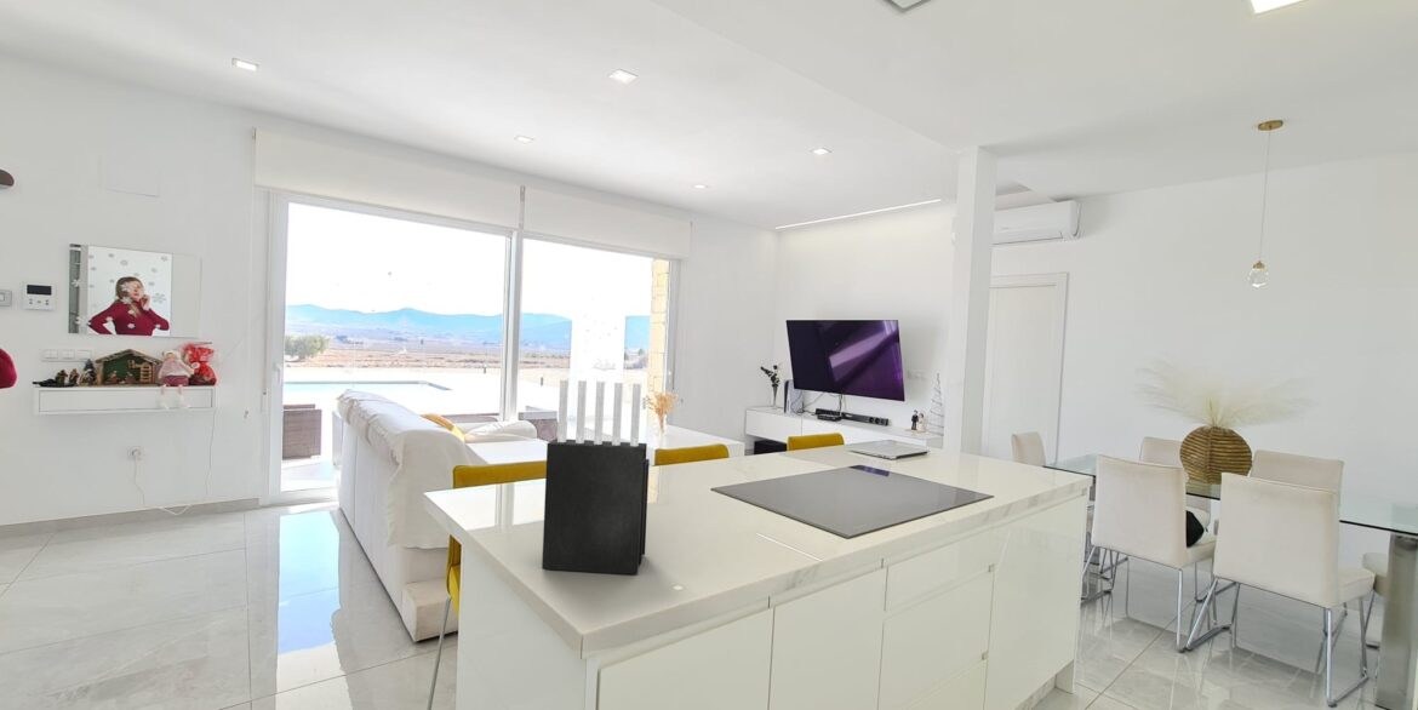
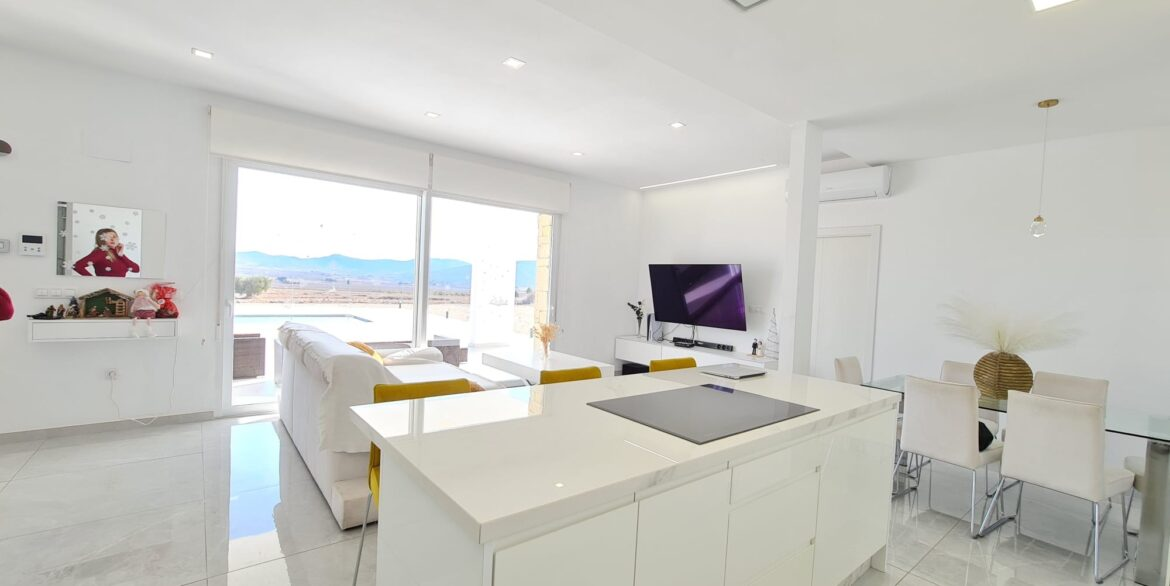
- knife block (600, 469)
